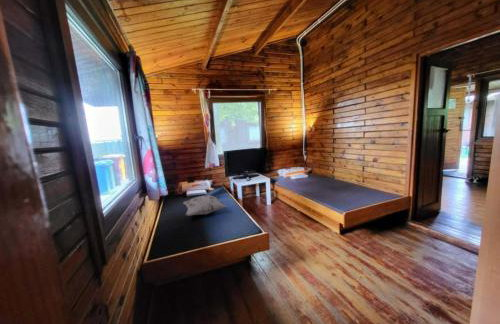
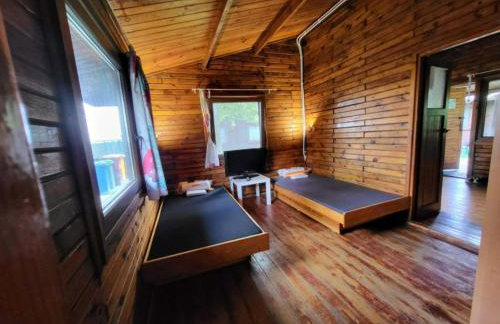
- decorative pillow (203, 204)
